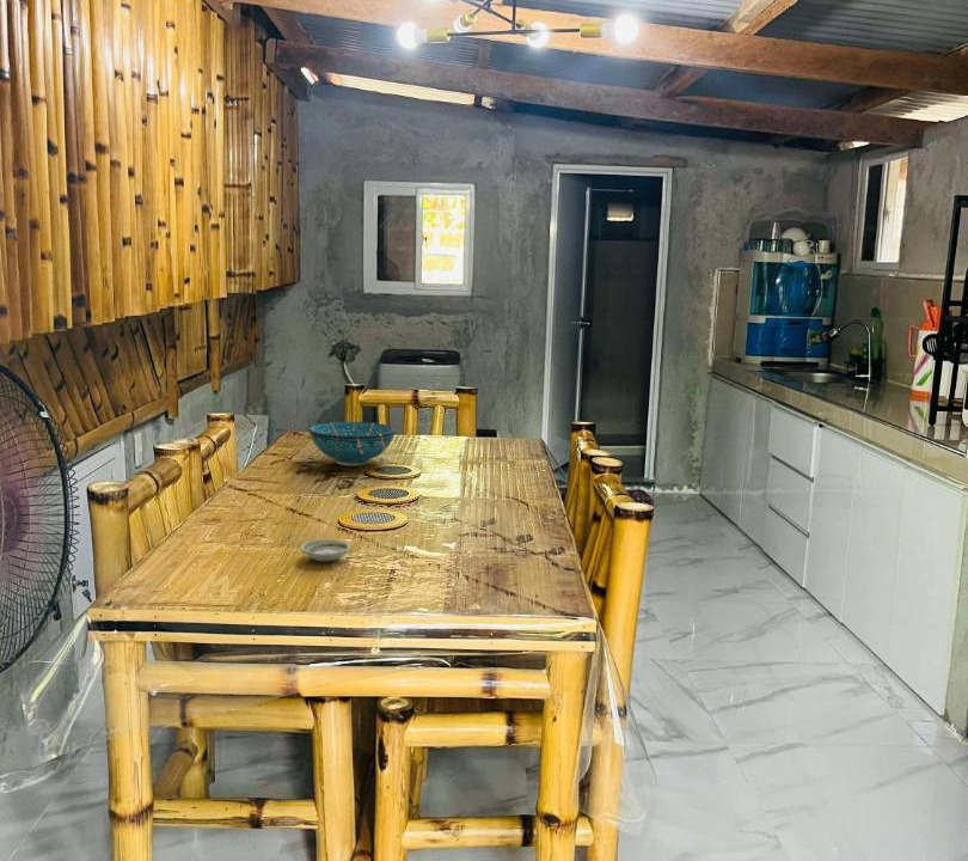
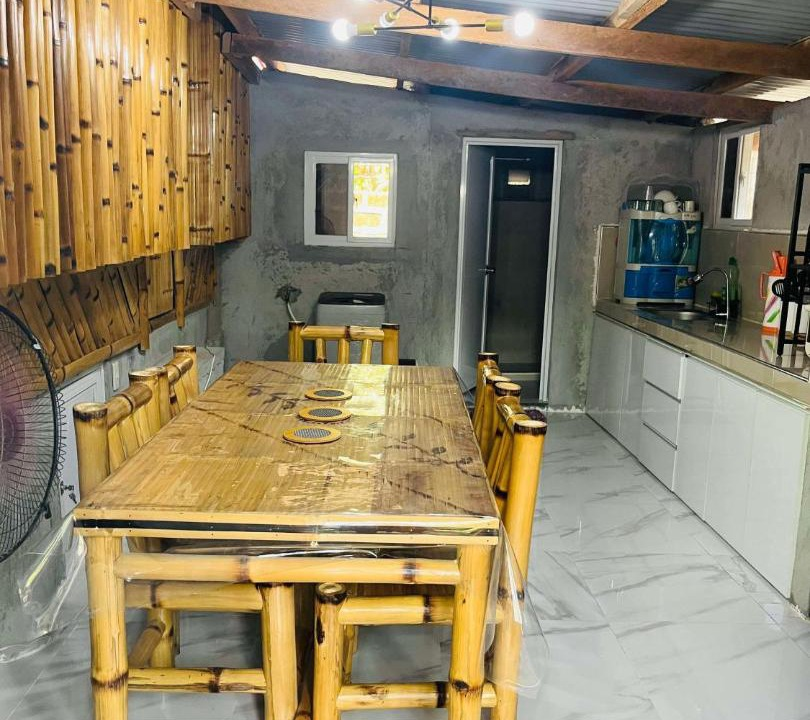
- decorative bowl (351, 445)
- saucer (325, 551)
